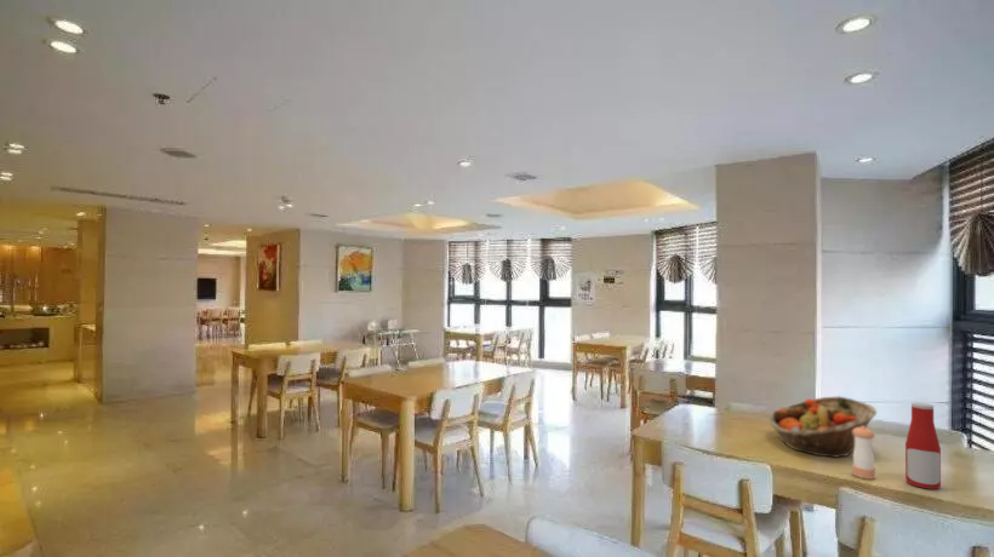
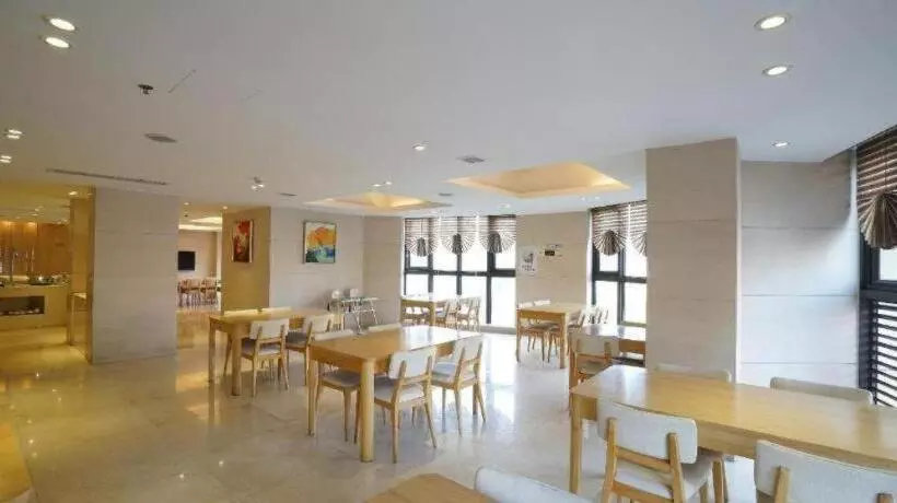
- pepper shaker (863, 450)
- fruit basket (819, 423)
- bottle (922, 443)
